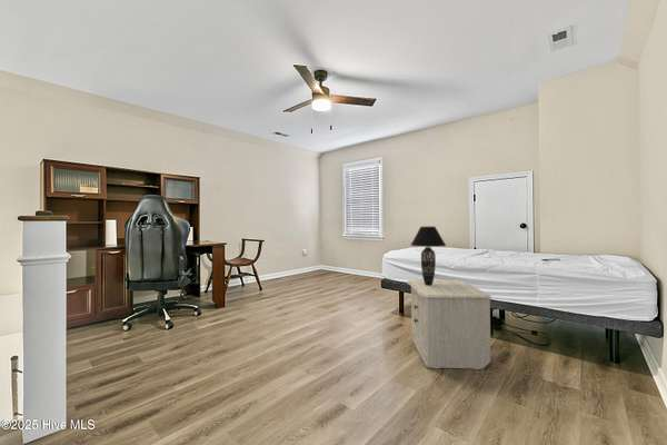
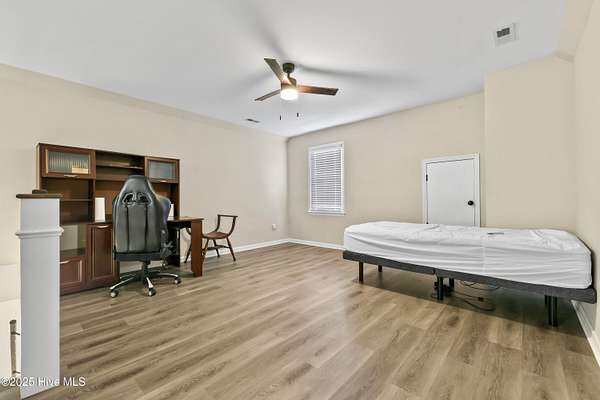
- nightstand (444, 319)
- table lamp (428, 255)
